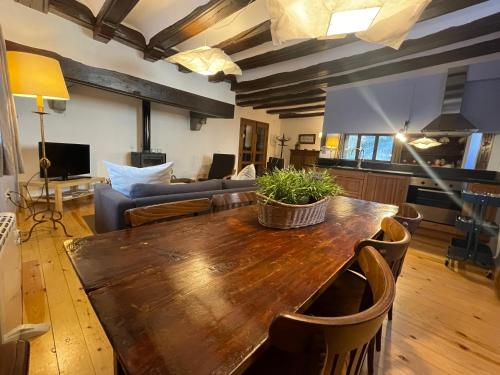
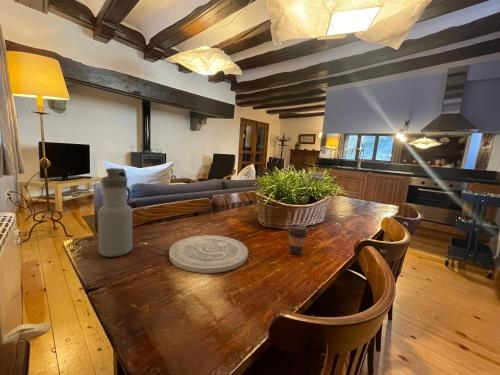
+ water bottle (115, 210)
+ coffee cup (296, 239)
+ plate (209, 251)
